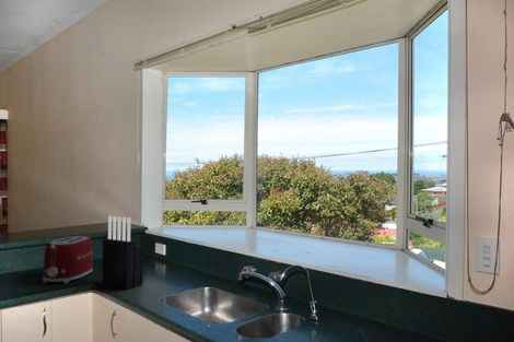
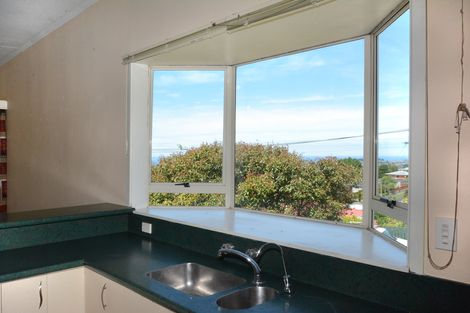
- knife block (124, 249)
- toaster (68, 258)
